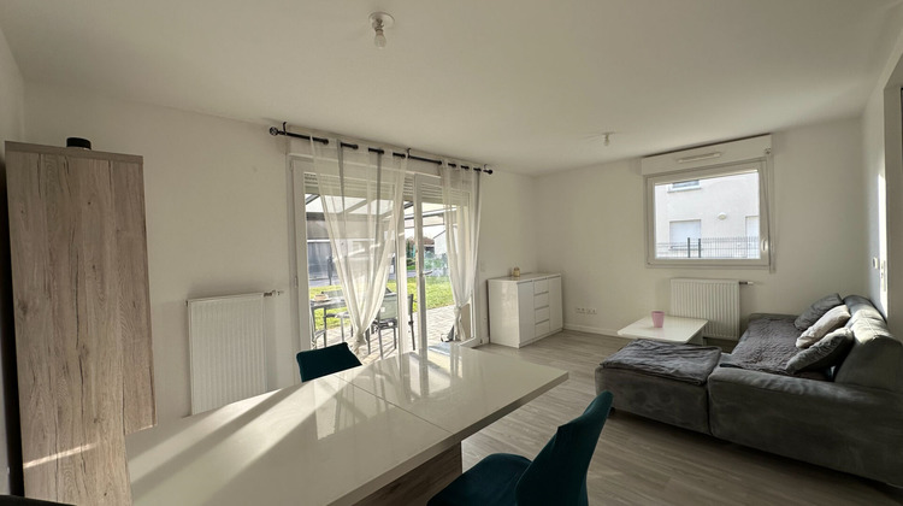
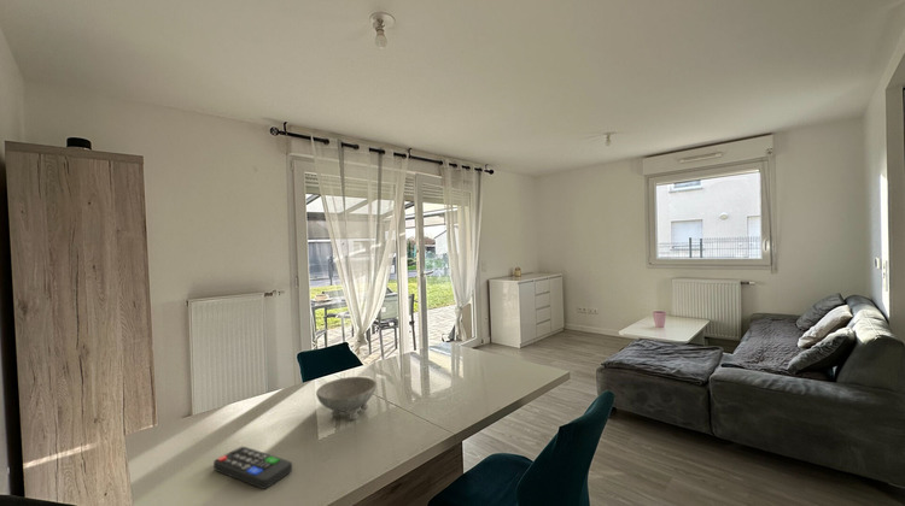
+ bowl (348, 399)
+ remote control (252, 465)
